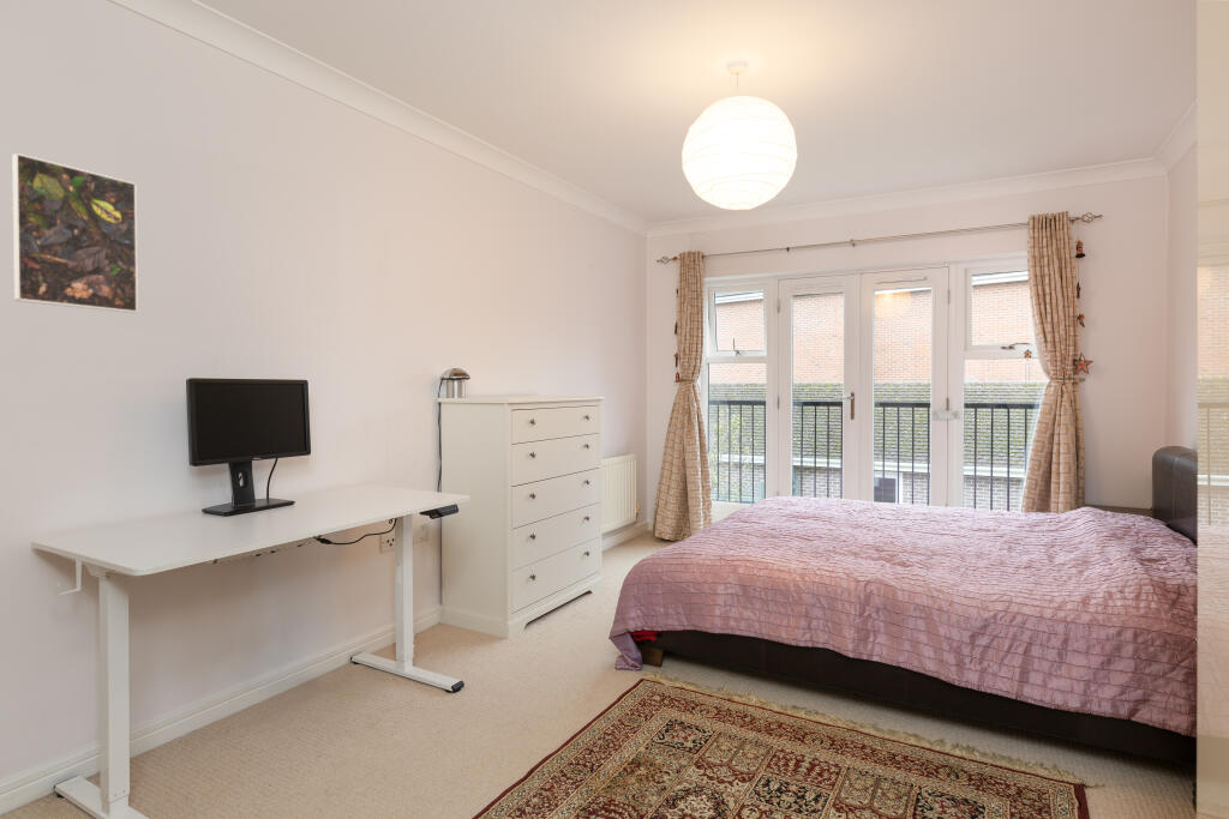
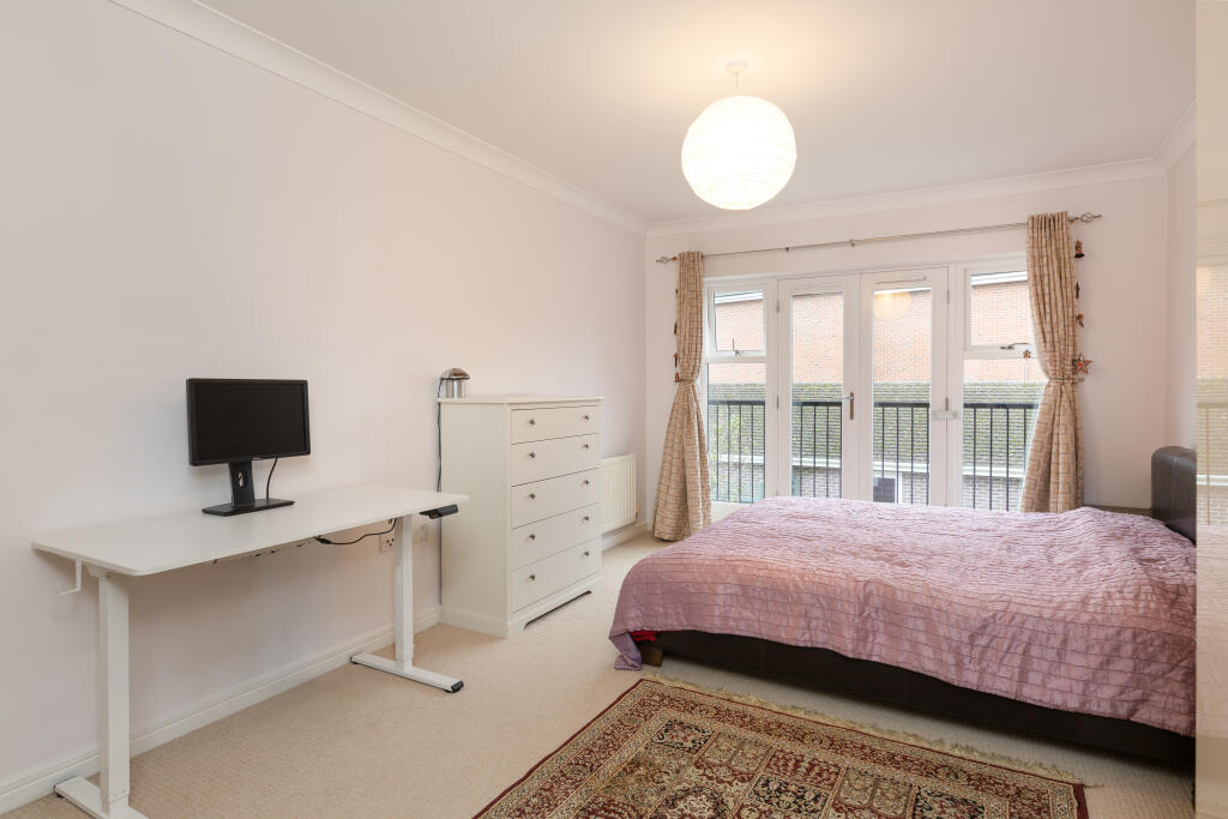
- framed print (78, 237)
